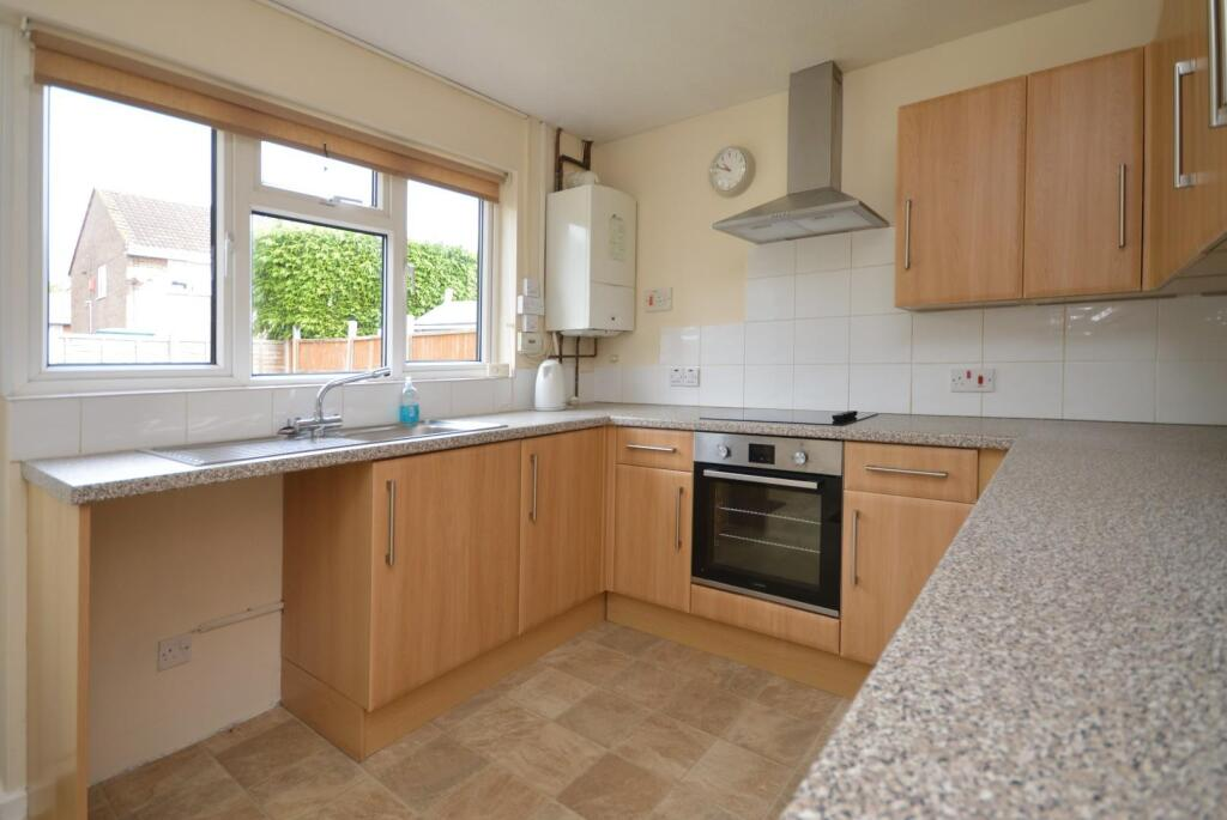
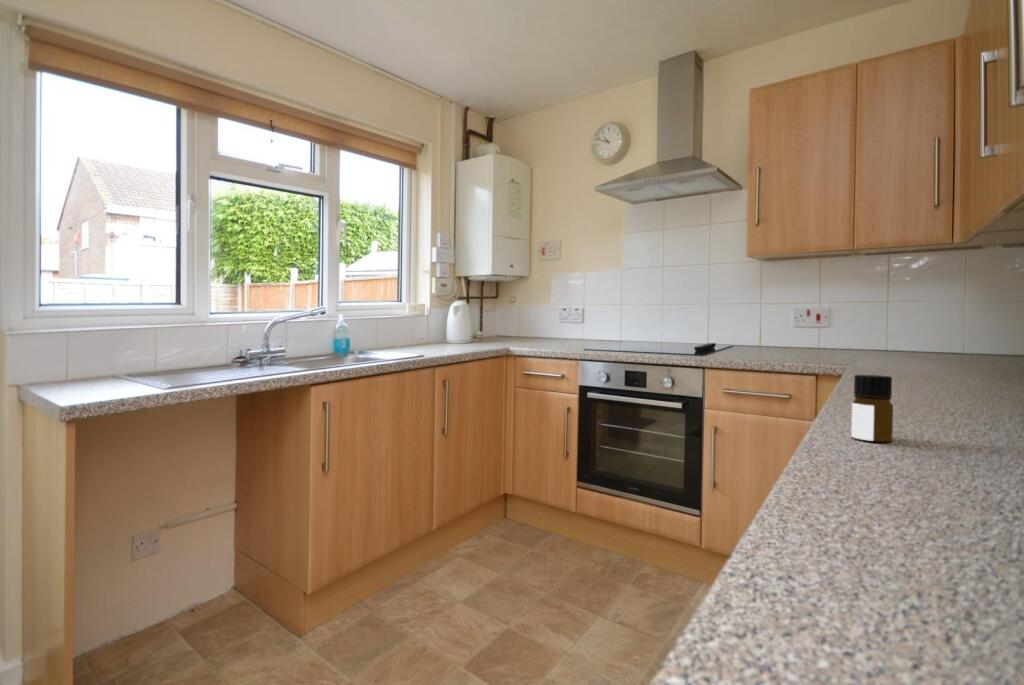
+ bottle (872, 407)
